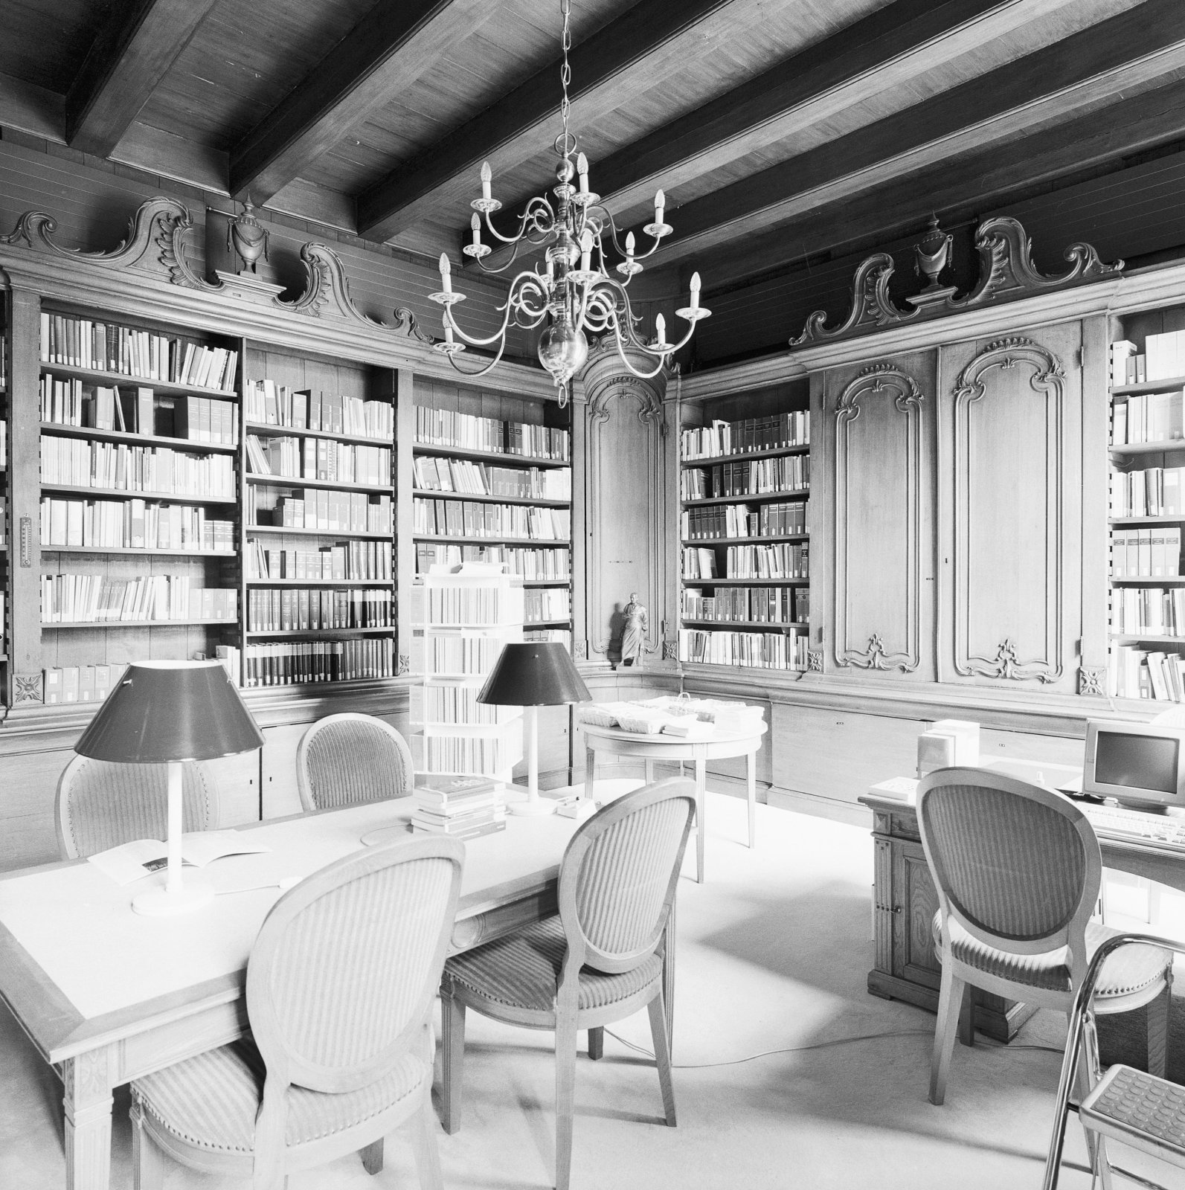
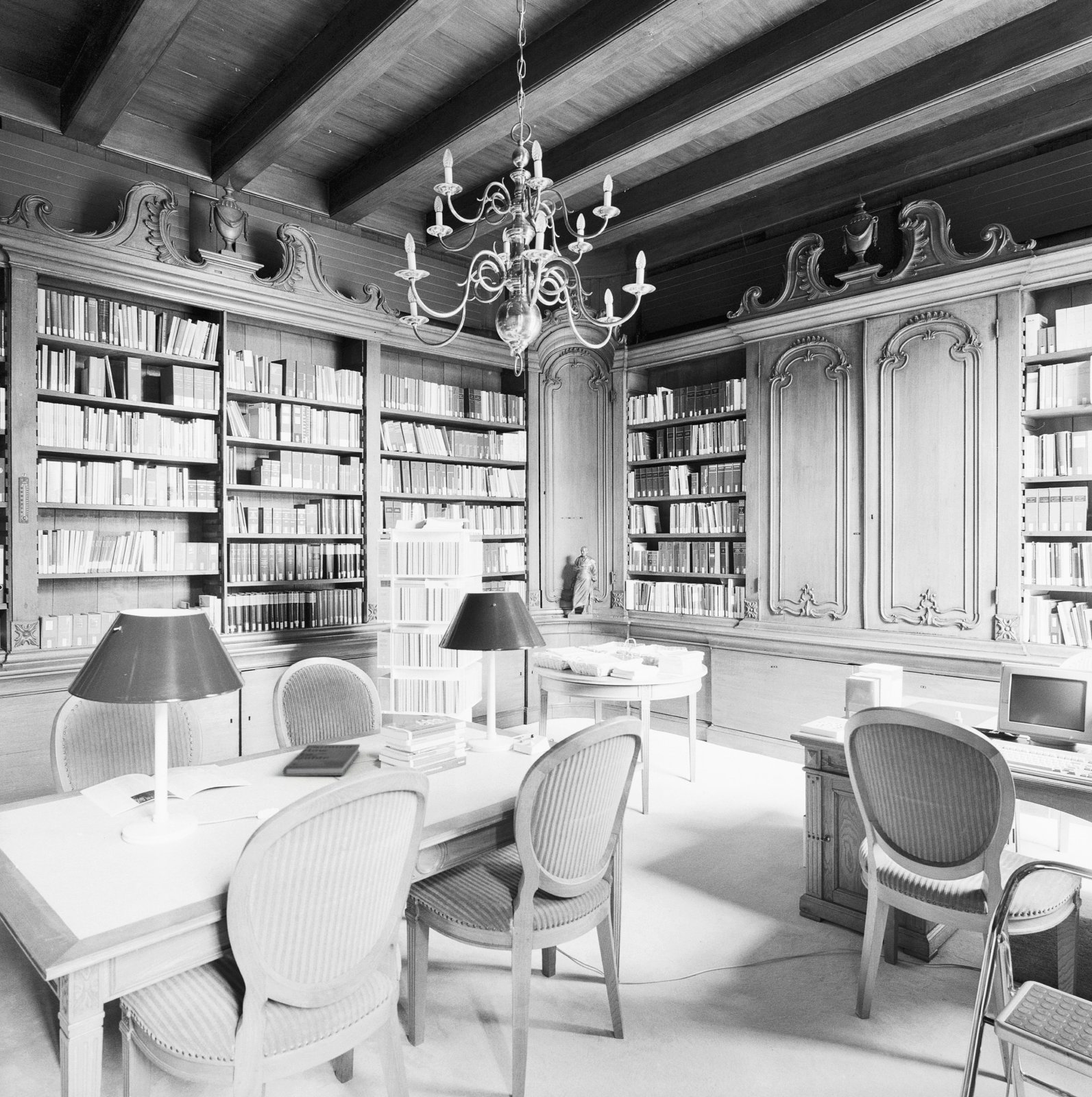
+ book (323, 759)
